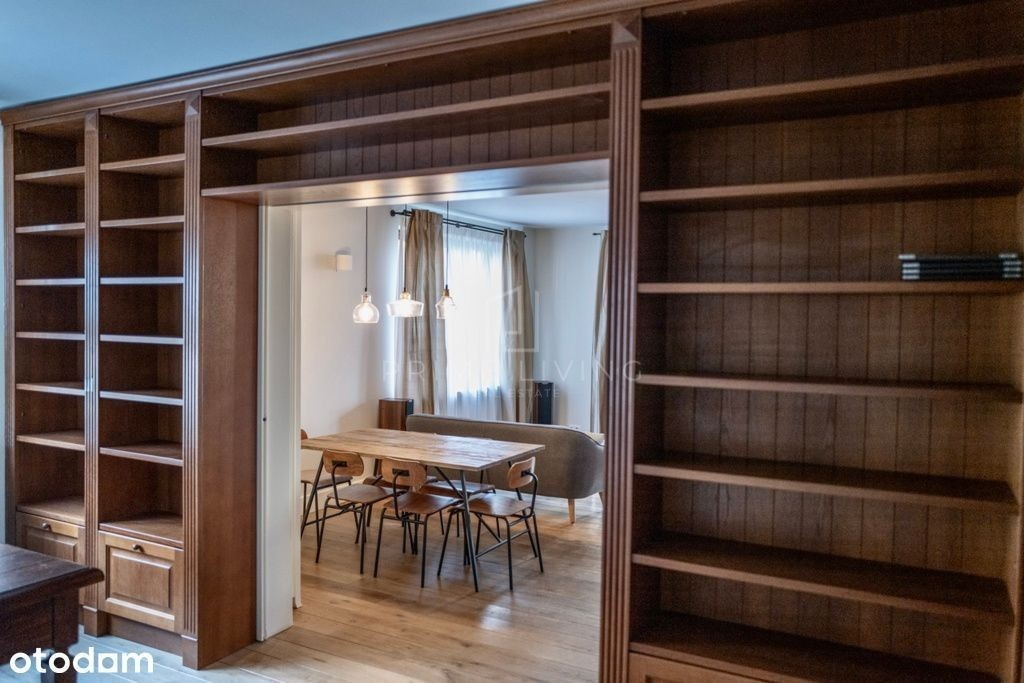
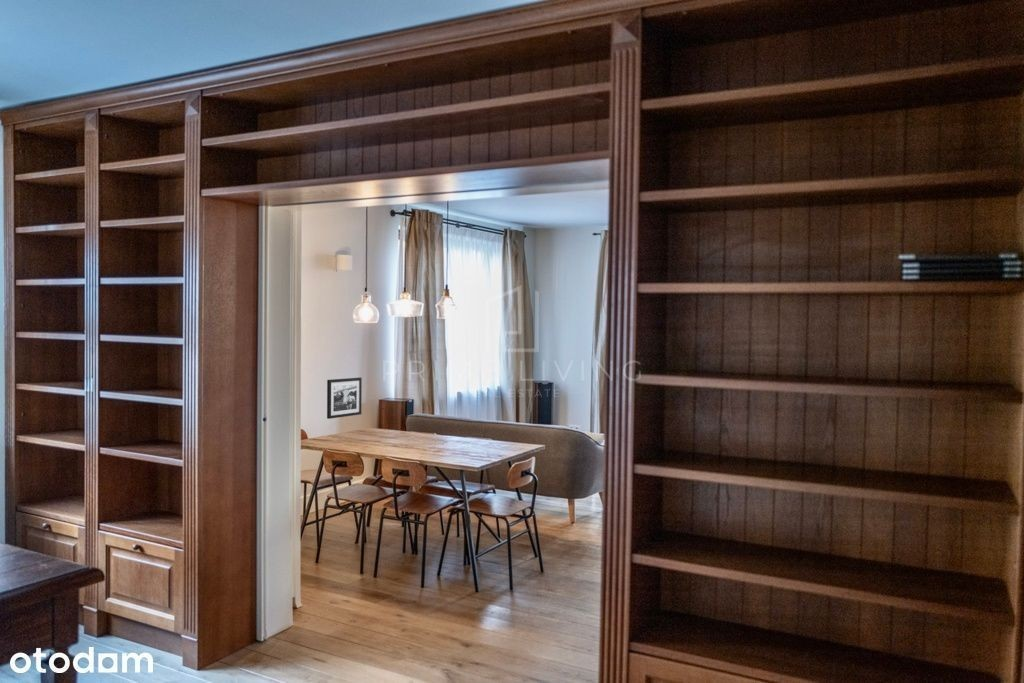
+ picture frame (344, 397)
